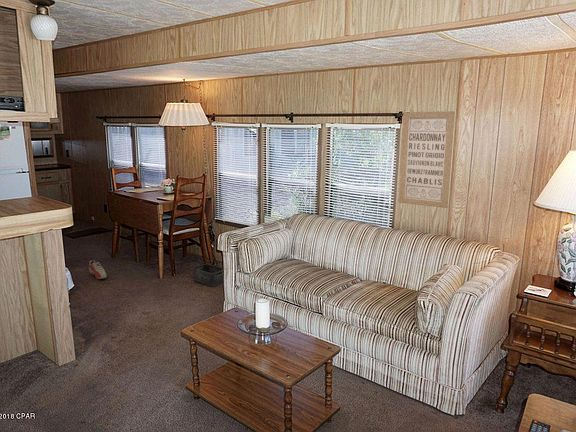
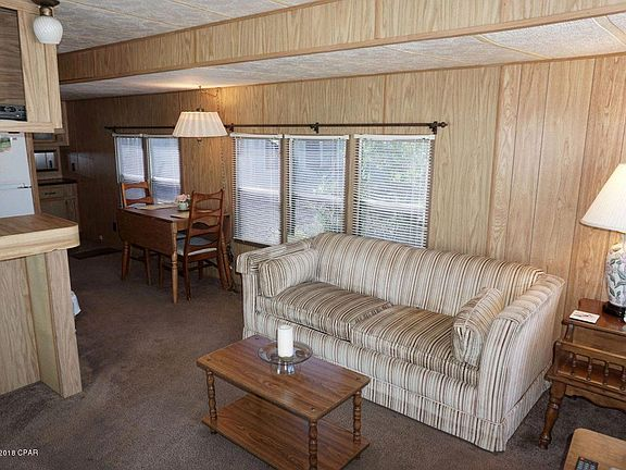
- shoe (97, 269)
- wall art (425, 159)
- storage bin (209, 274)
